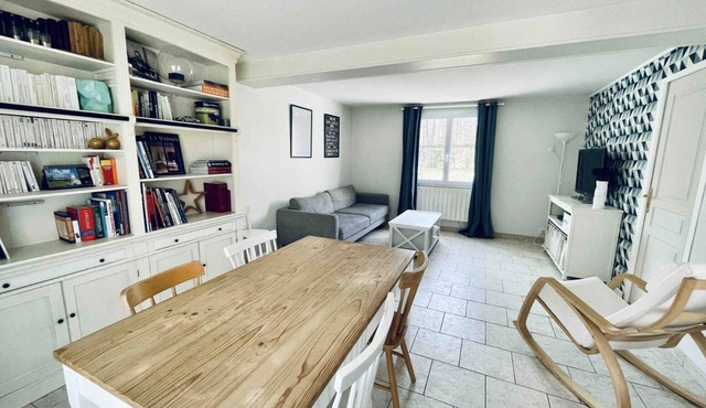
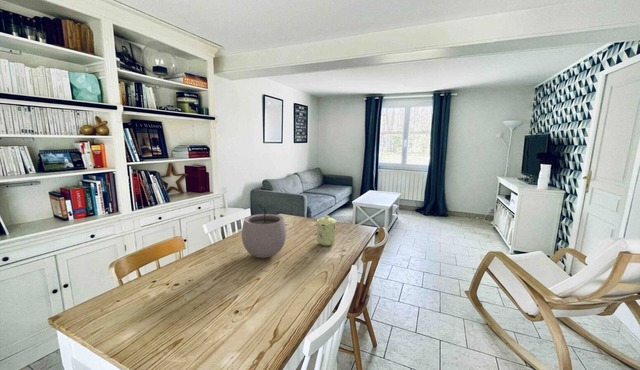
+ mug (326, 229)
+ plant pot (264, 228)
